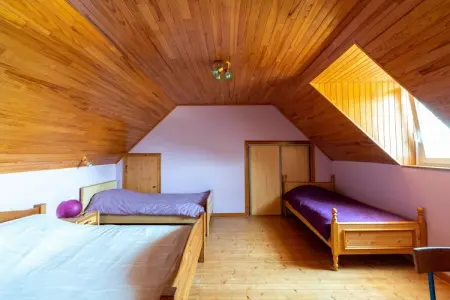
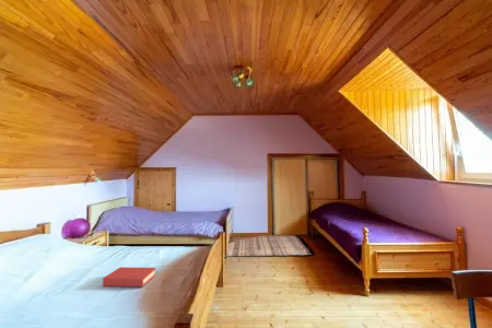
+ hardback book (130, 277)
+ rug (254, 244)
